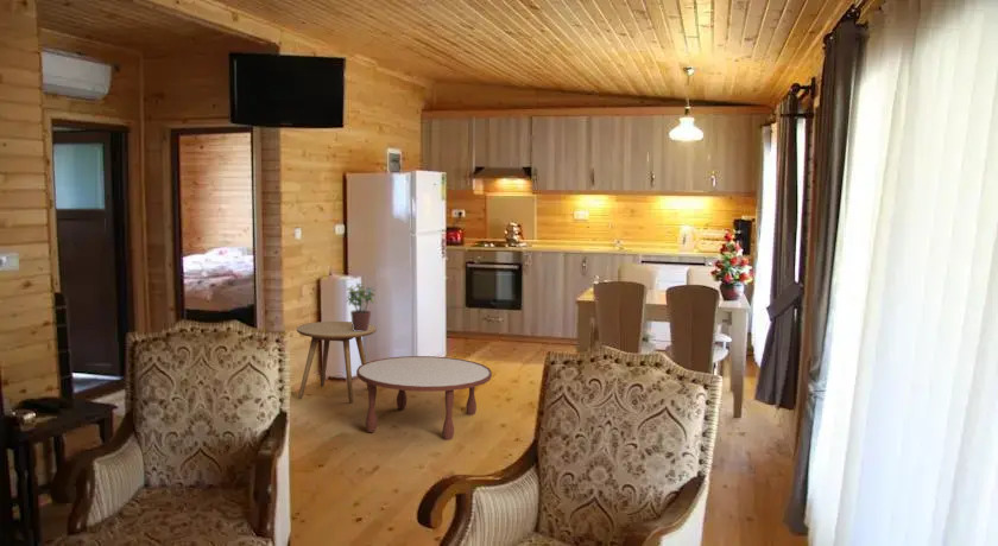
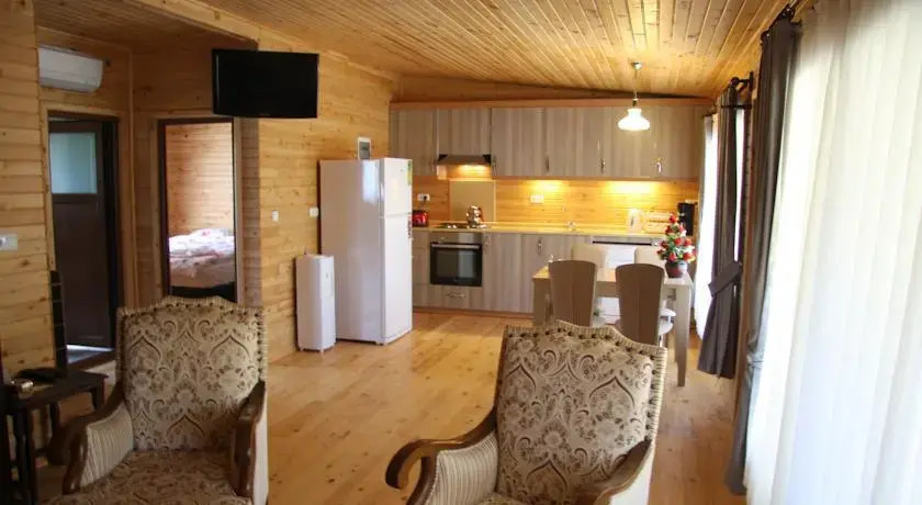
- side table (345, 361)
- coffee table (424, 391)
- potted plant (361, 306)
